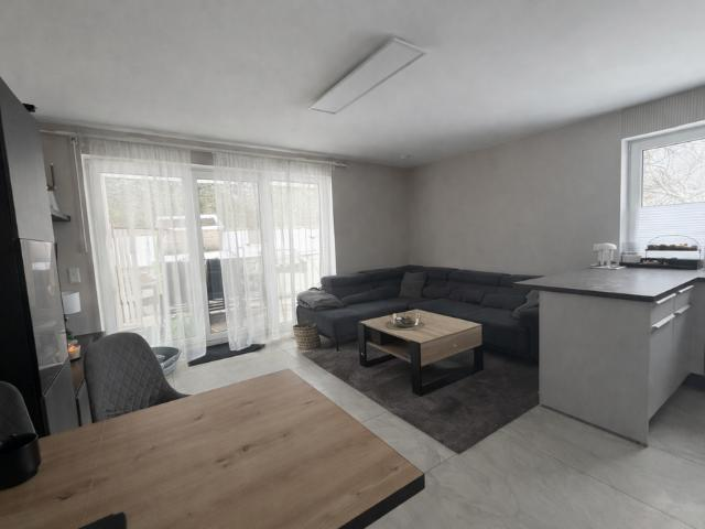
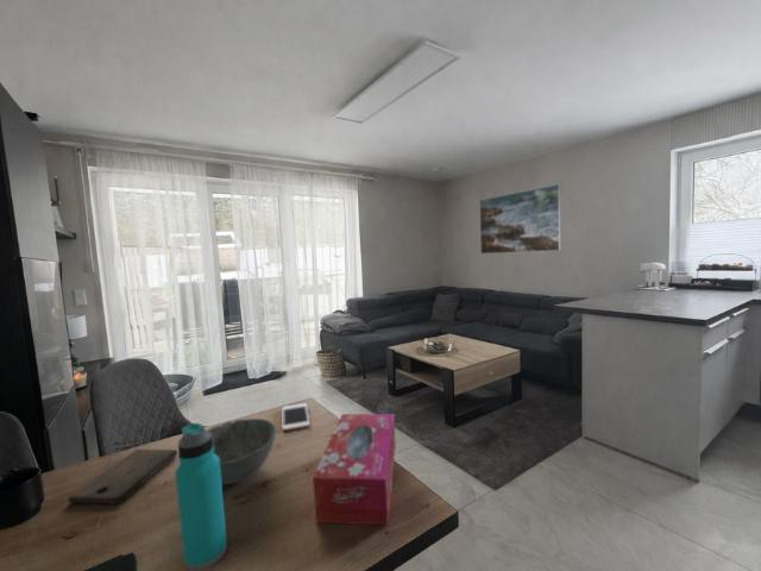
+ water bottle (200, 491)
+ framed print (516, 222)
+ cell phone (295, 415)
+ bowl (234, 456)
+ tissue box (360, 459)
+ cutting board (128, 472)
